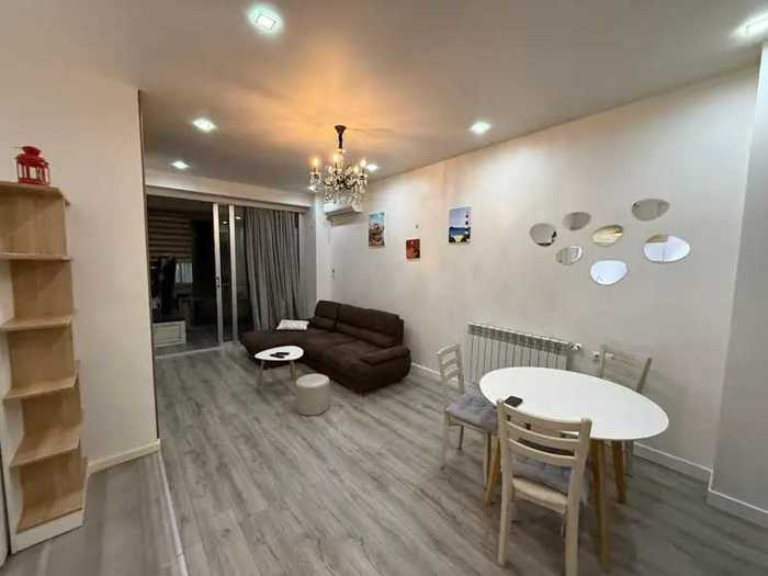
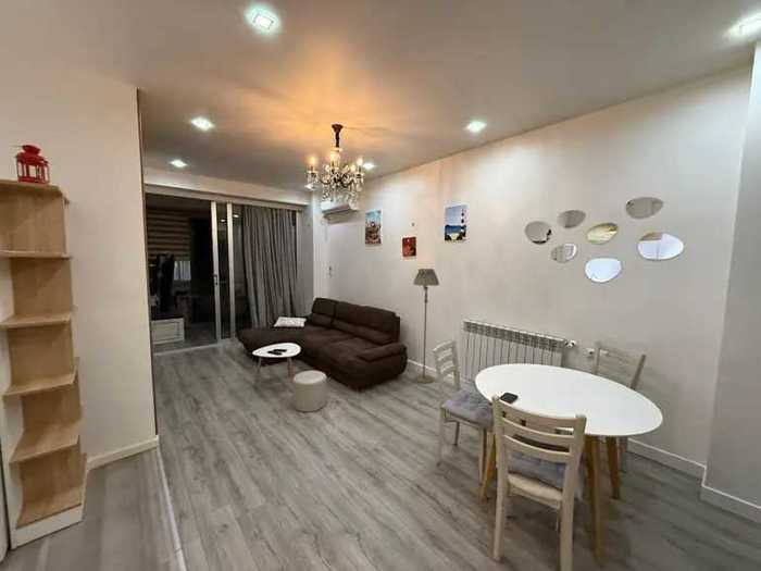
+ floor lamp (425, 324)
